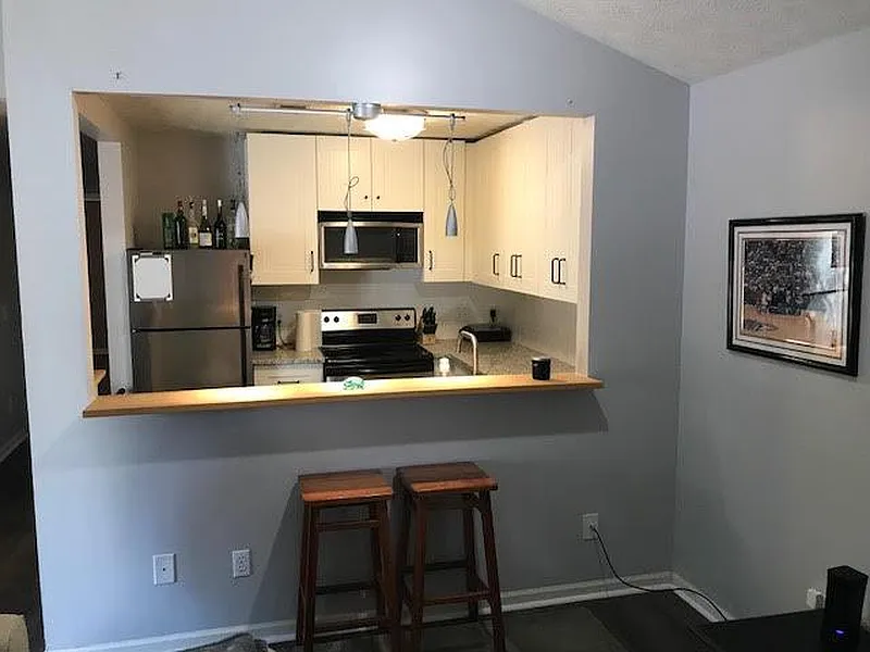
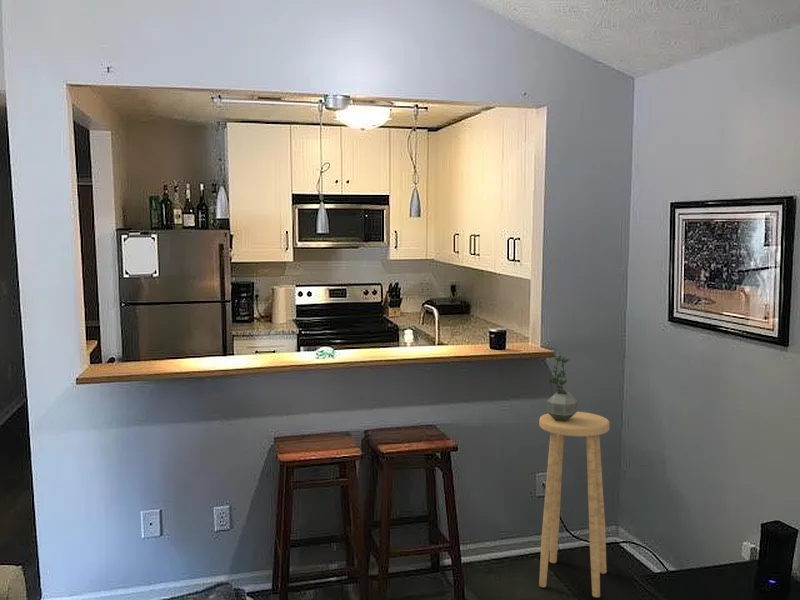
+ stool (560, 500)
+ potted plant (561, 387)
